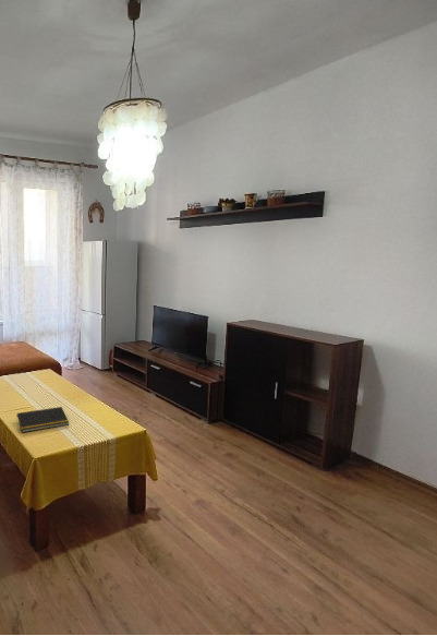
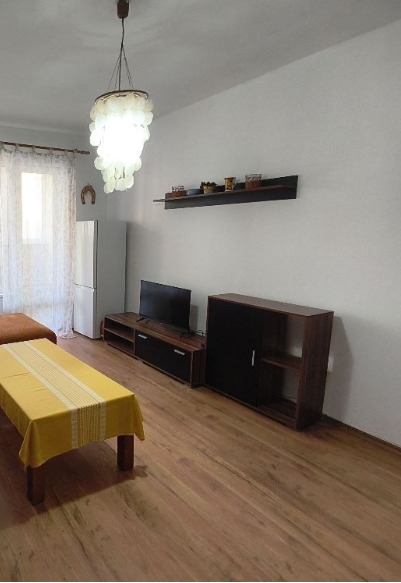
- notepad (43, 418)
